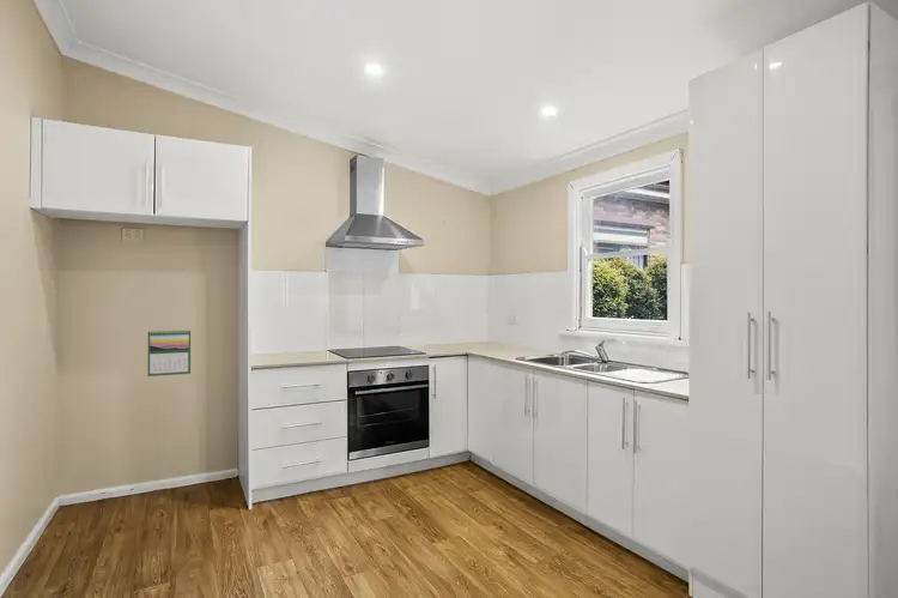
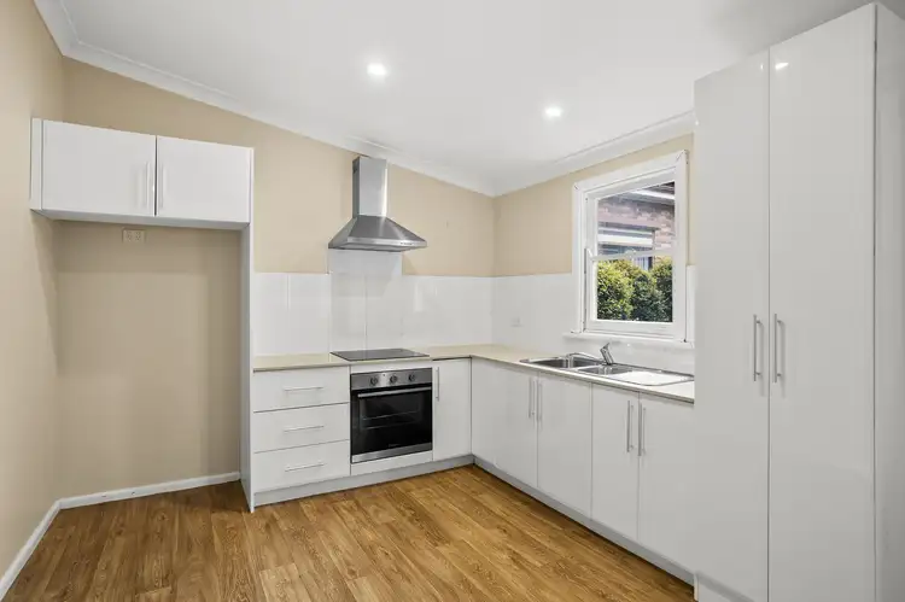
- calendar (169, 351)
